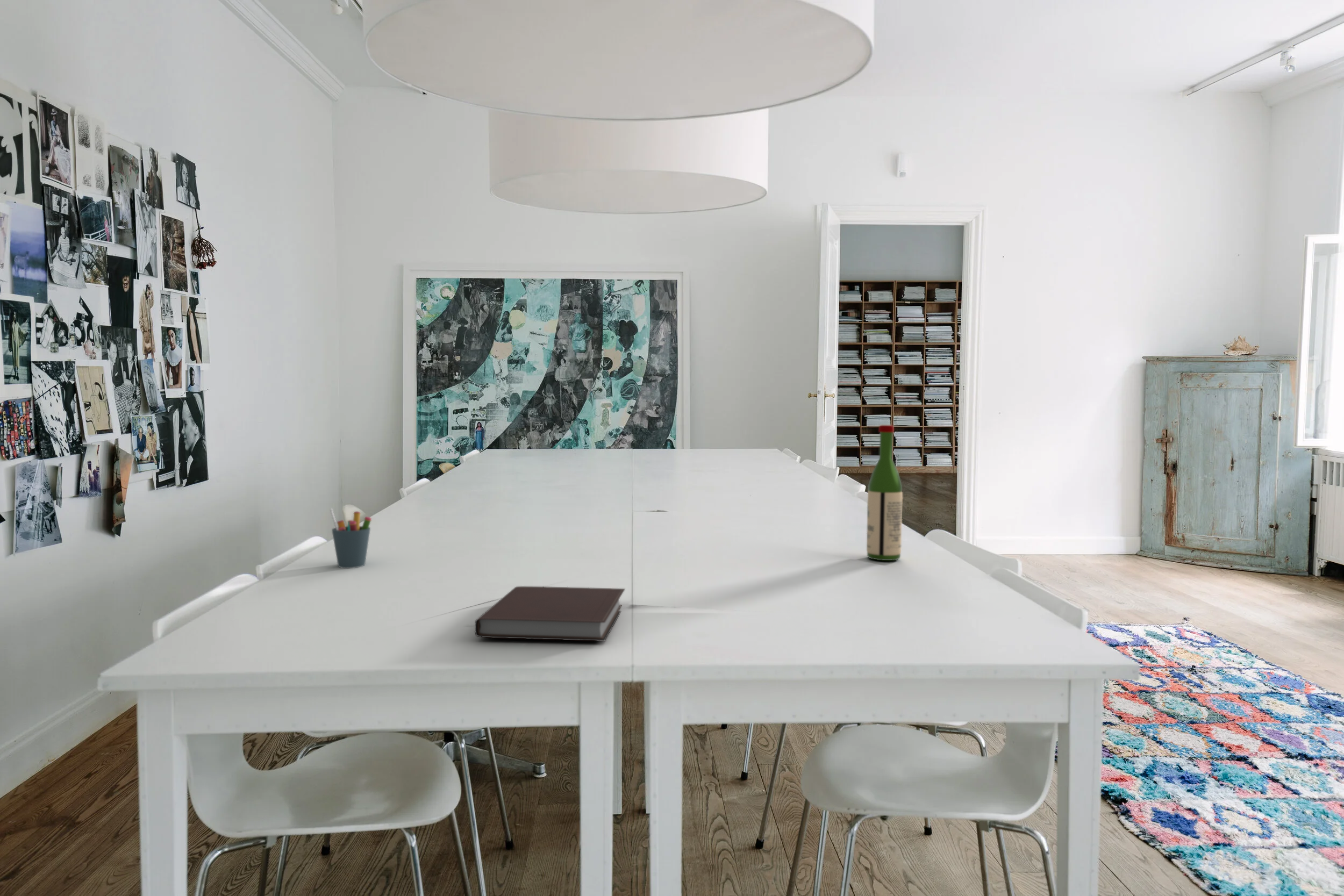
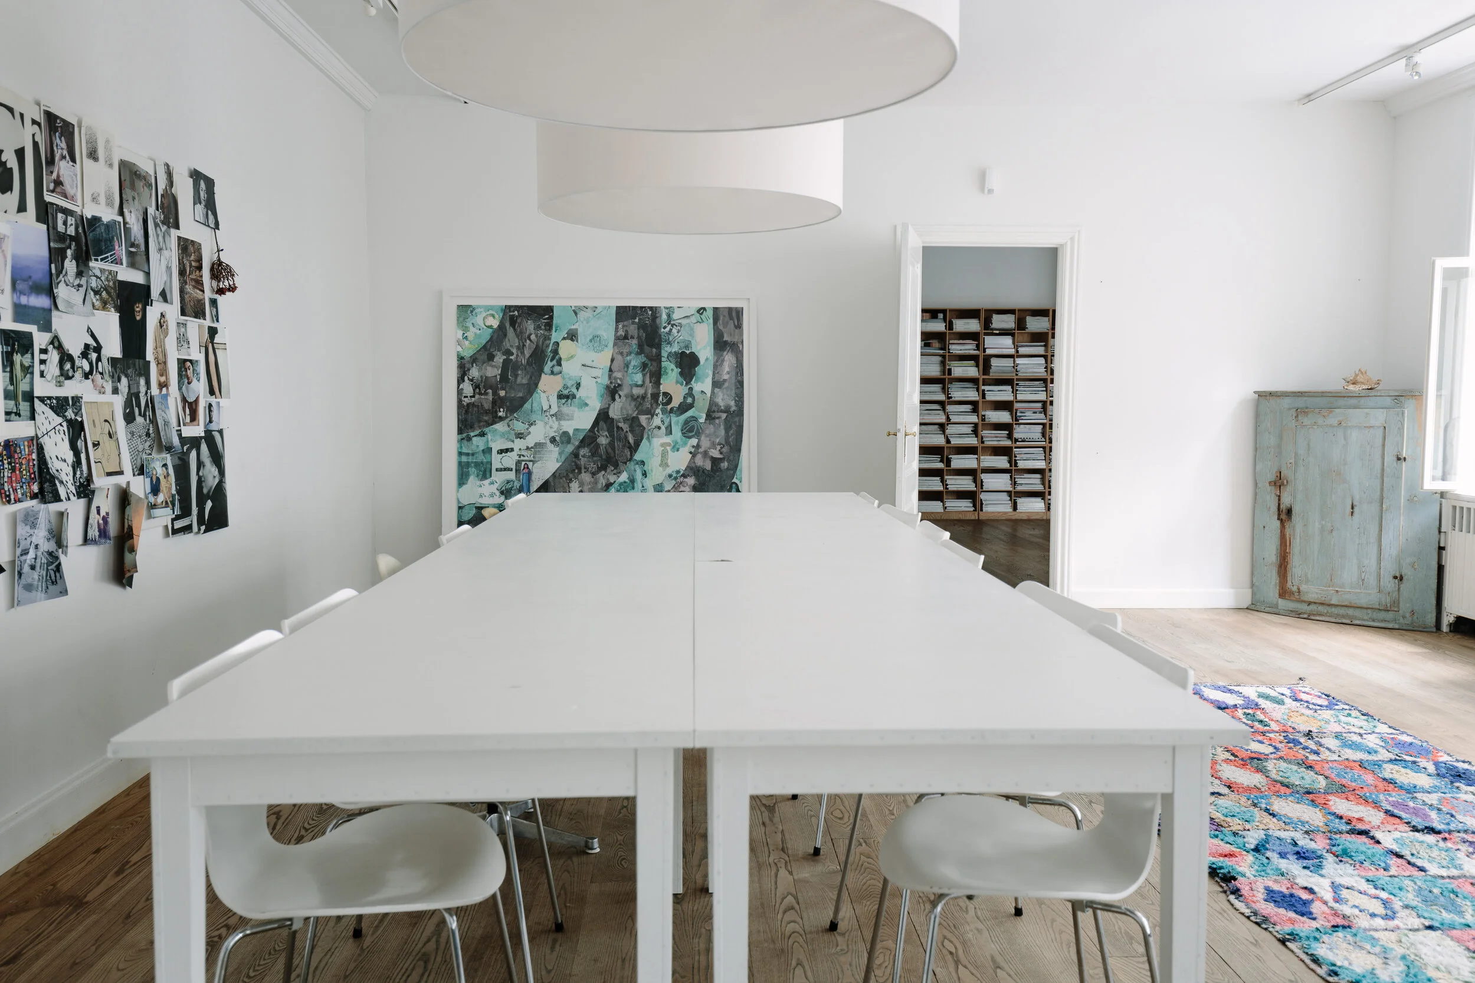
- pen holder (351, 537)
- notebook (555, 611)
- wine bottle (885, 492)
